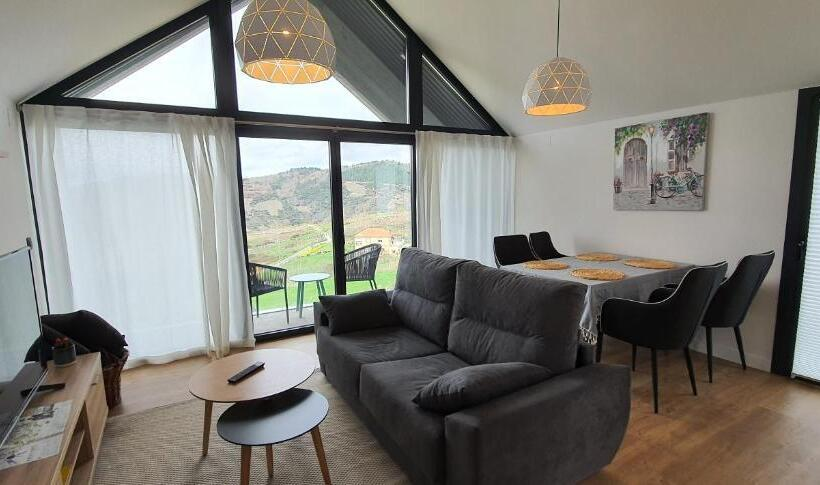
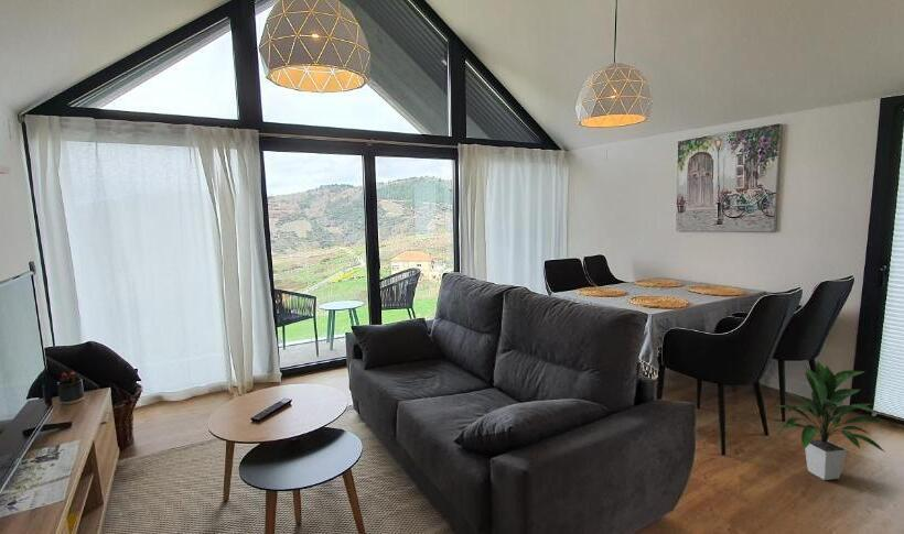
+ indoor plant (825, 417)
